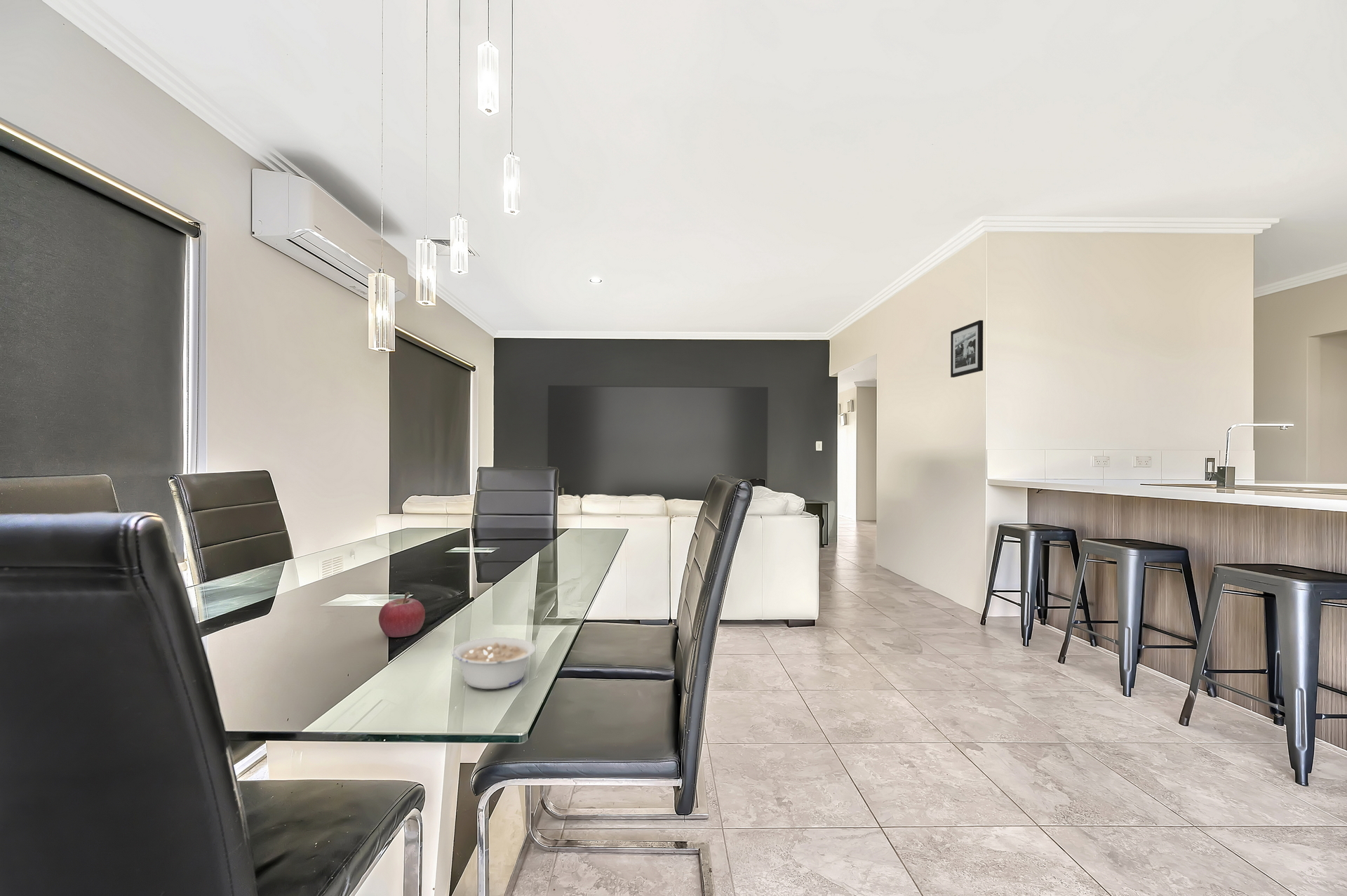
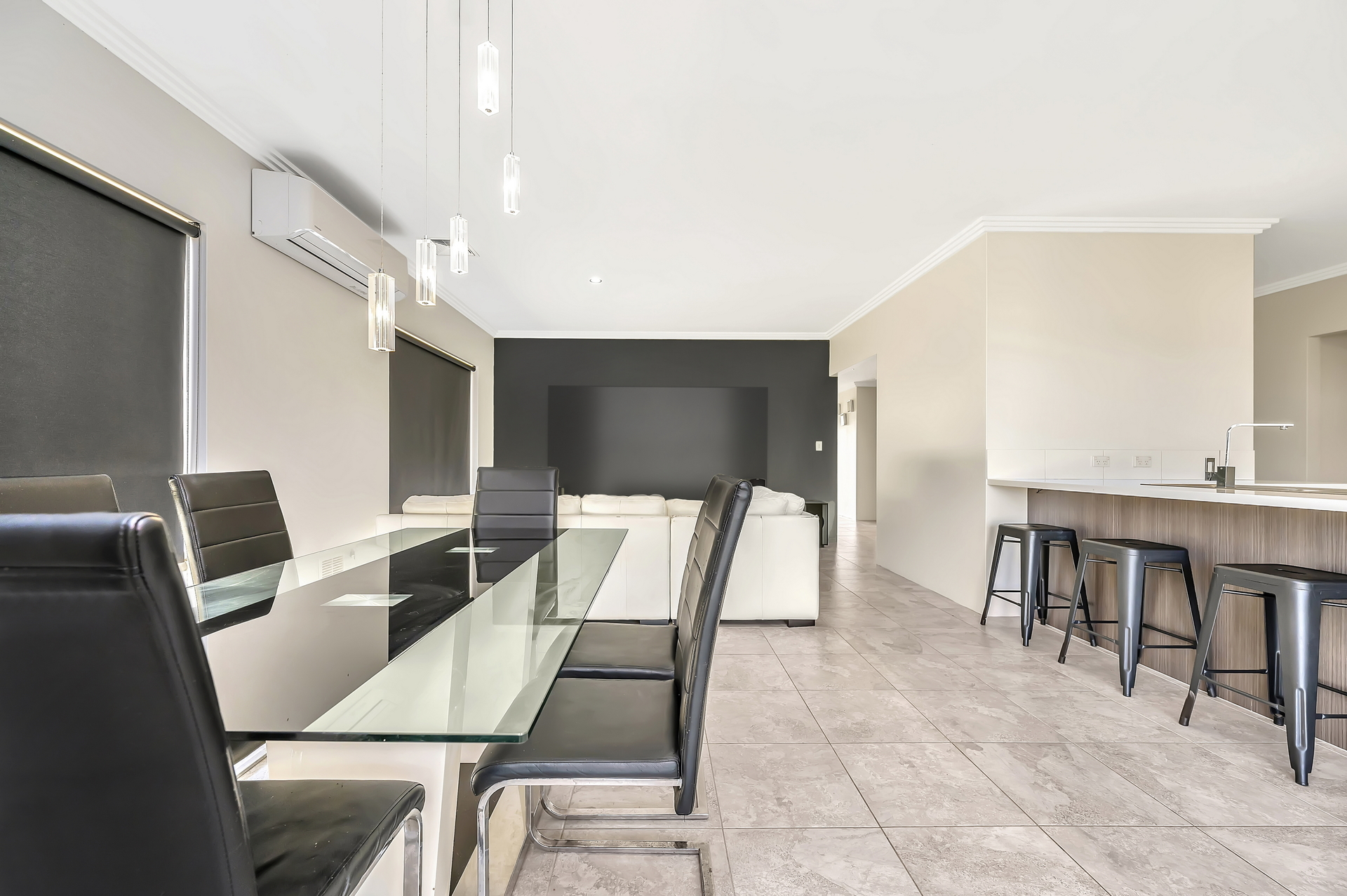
- picture frame (966, 350)
- fruit (402, 613)
- legume (496, 662)
